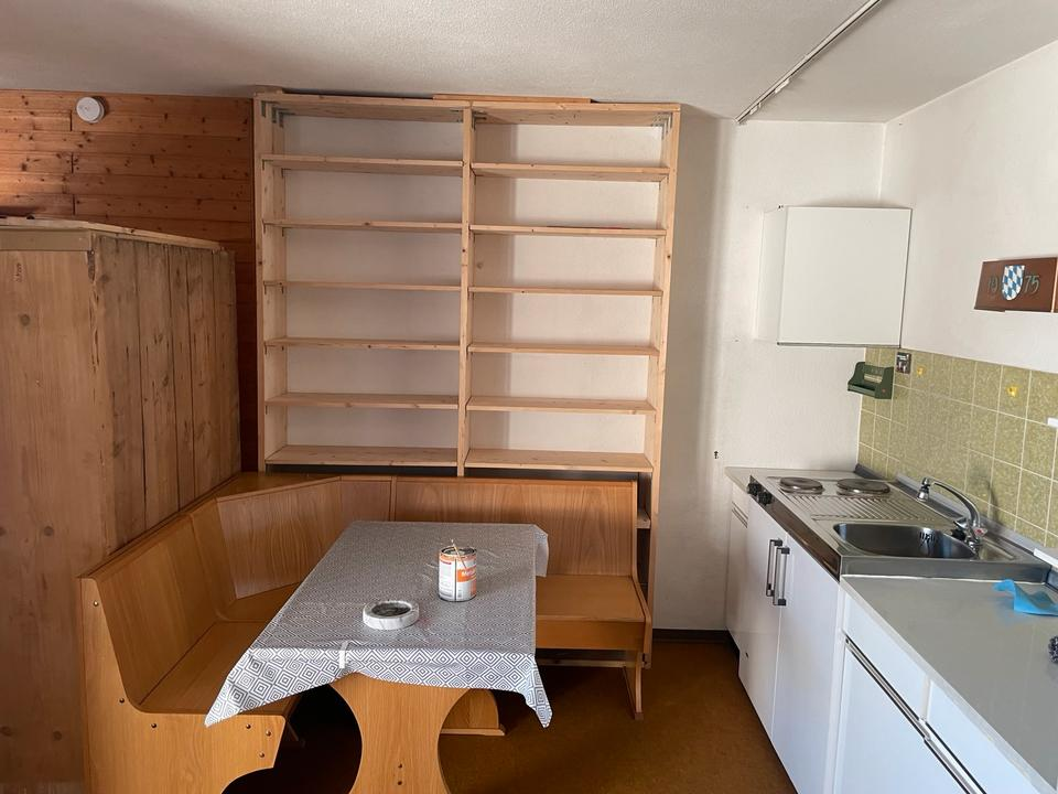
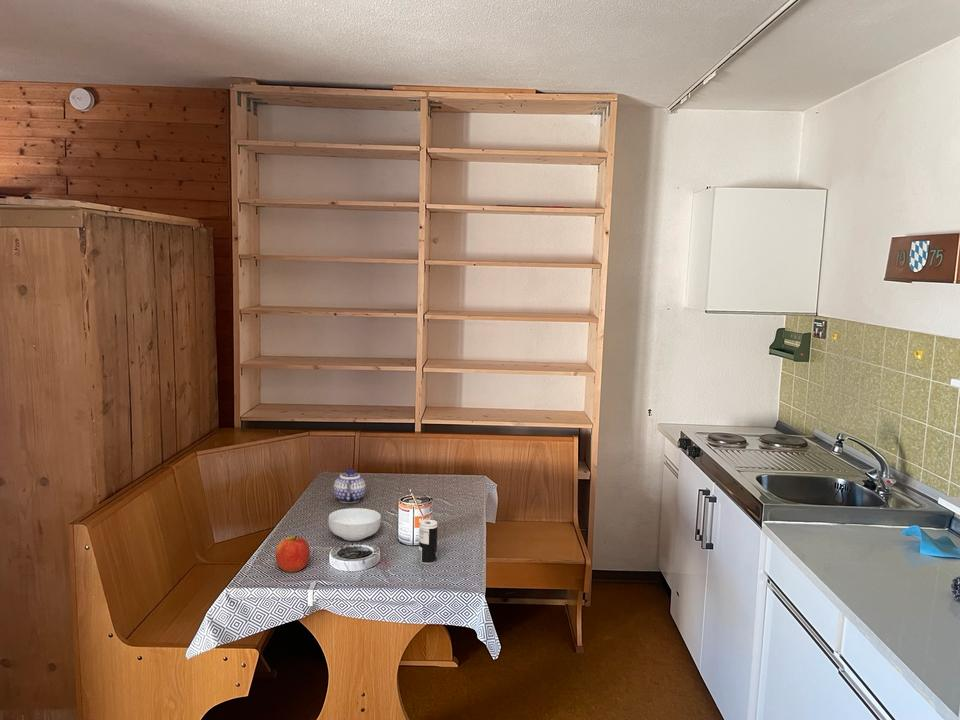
+ apple (292, 551)
+ cereal bowl (354, 526)
+ beverage can (428, 542)
+ teapot (349, 484)
